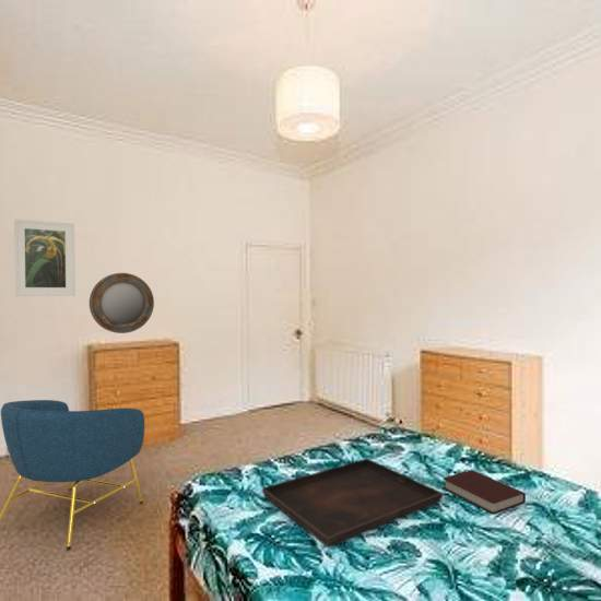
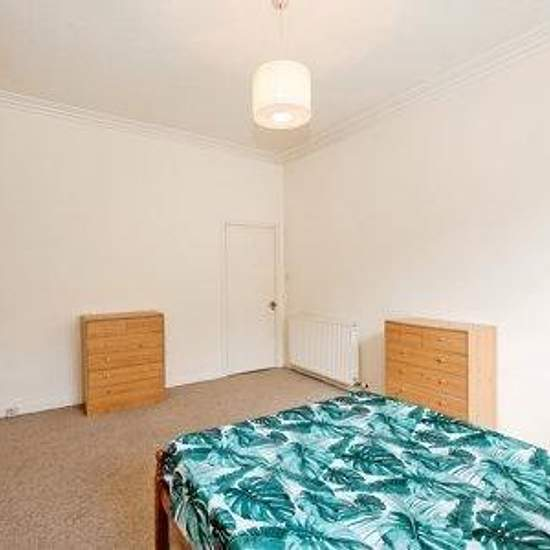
- armchair (66, 458)
- book (482, 490)
- serving tray (351, 495)
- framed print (45, 258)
- home mirror (122, 303)
